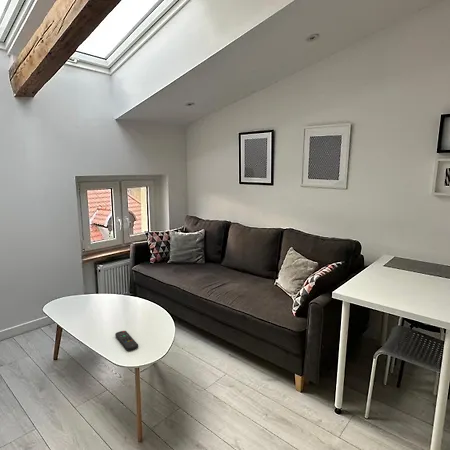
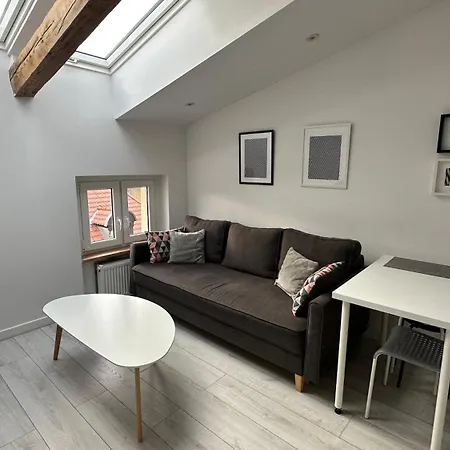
- remote control (126, 339)
